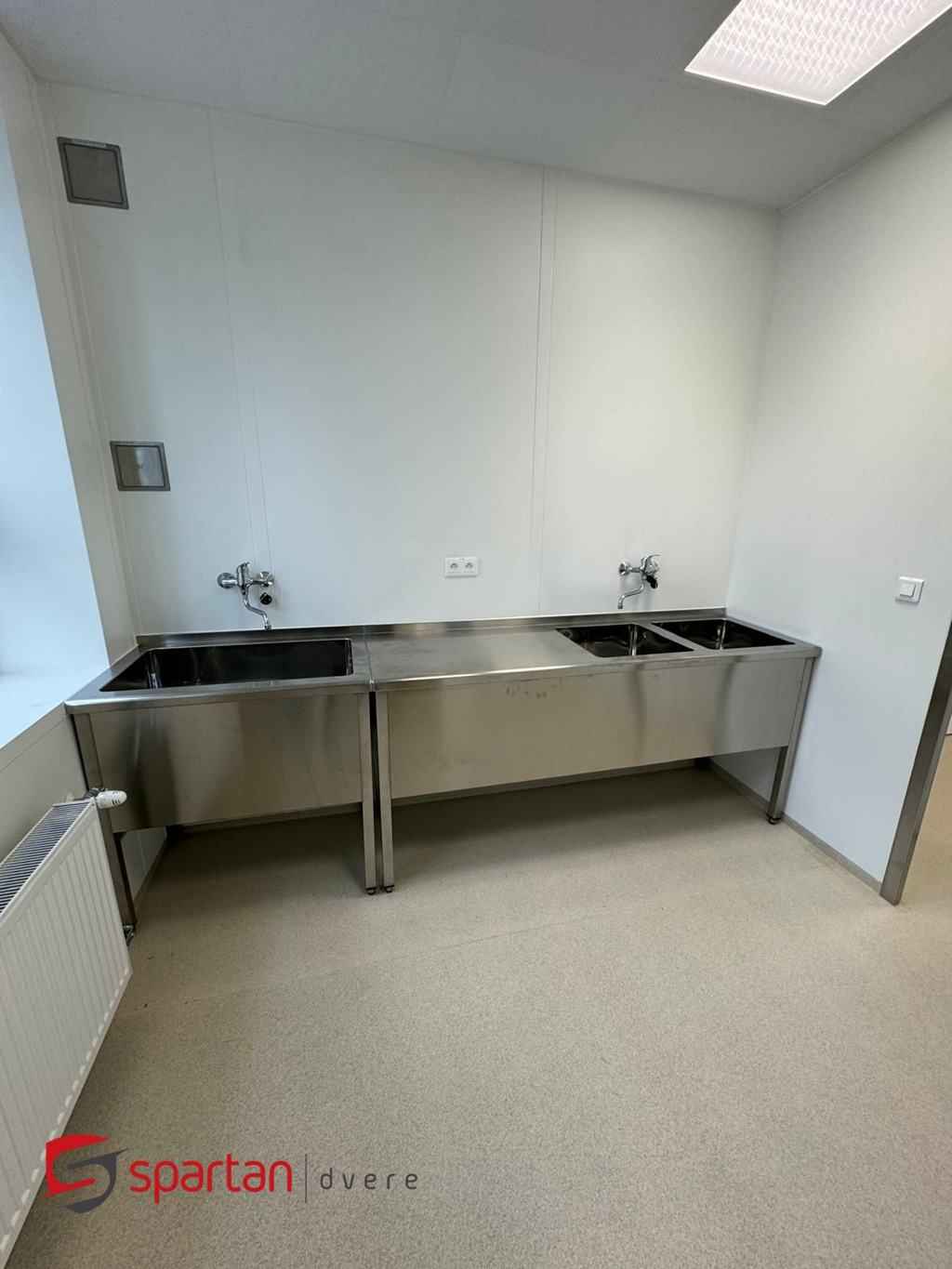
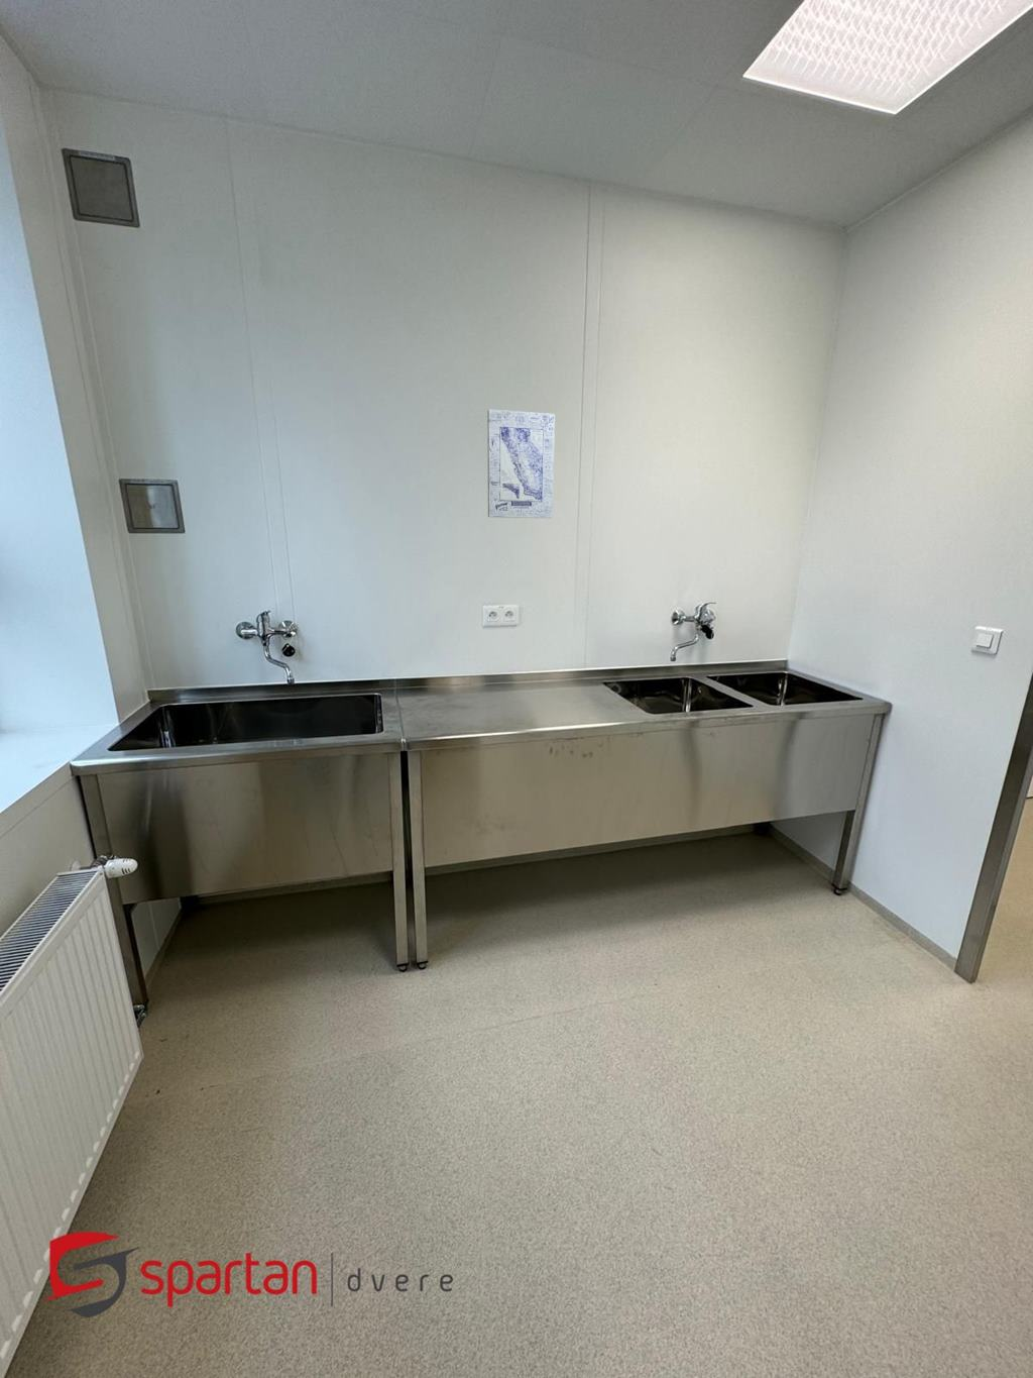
+ wall art (521, 466)
